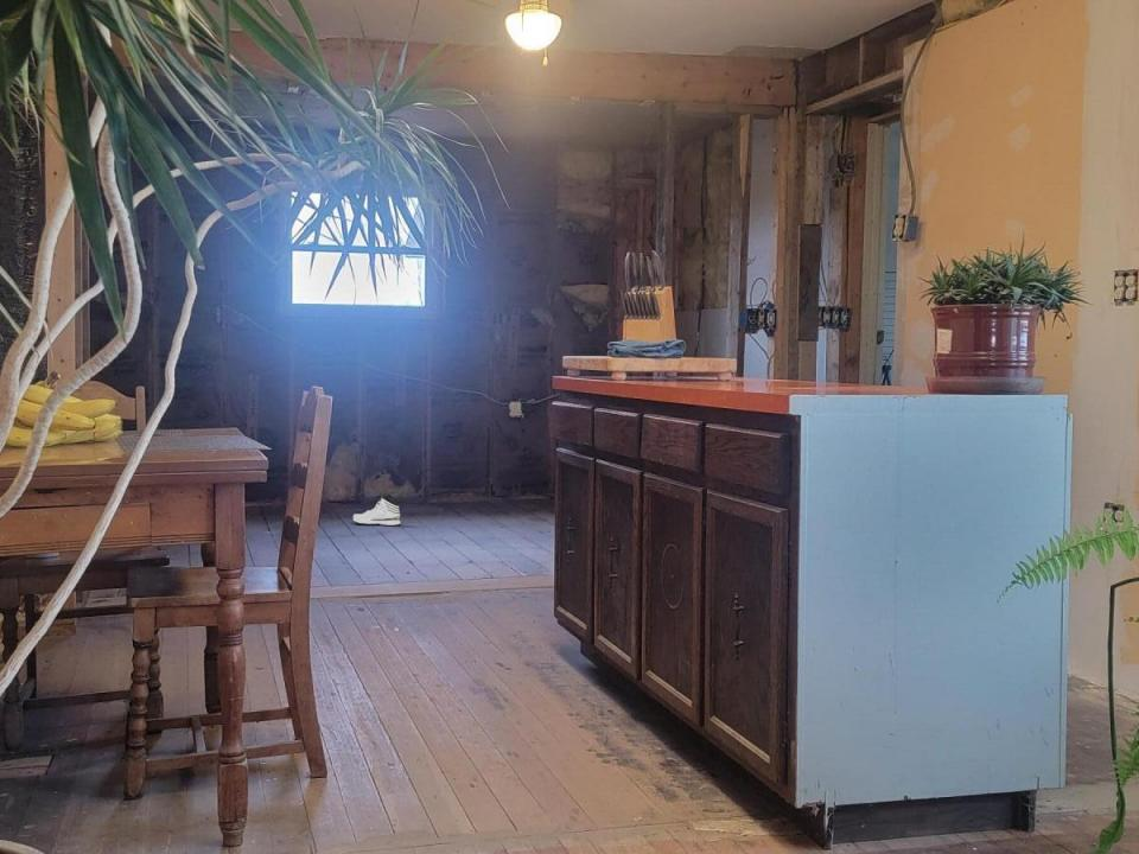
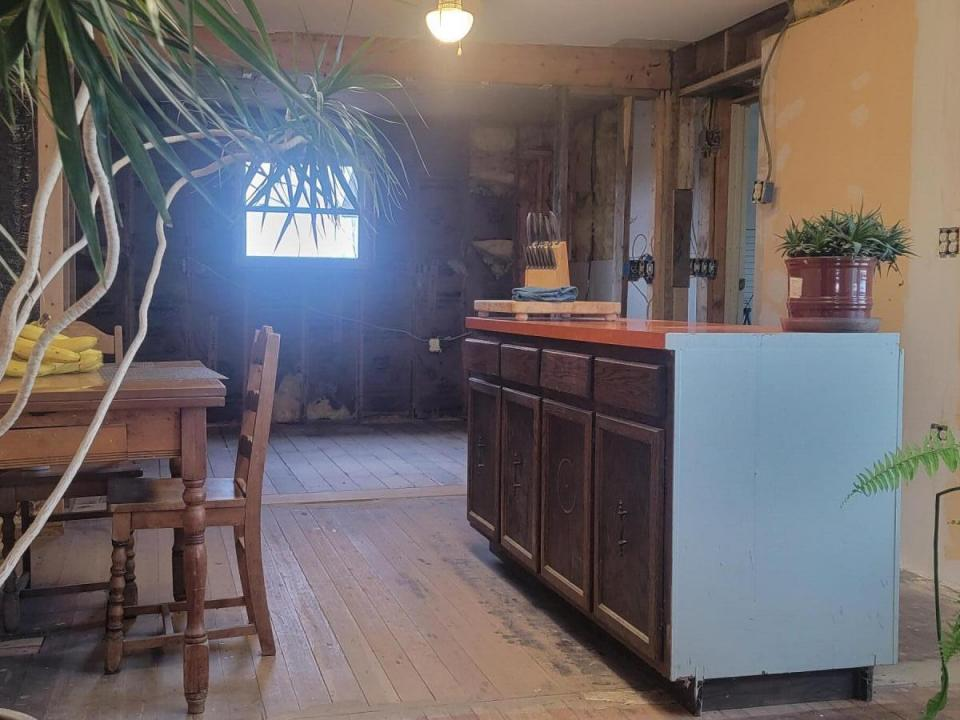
- sneaker (376, 509)
